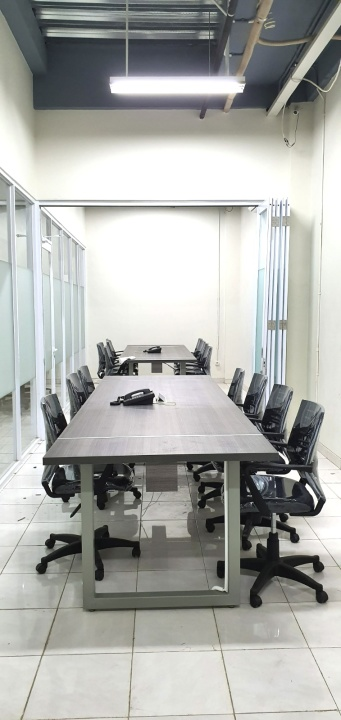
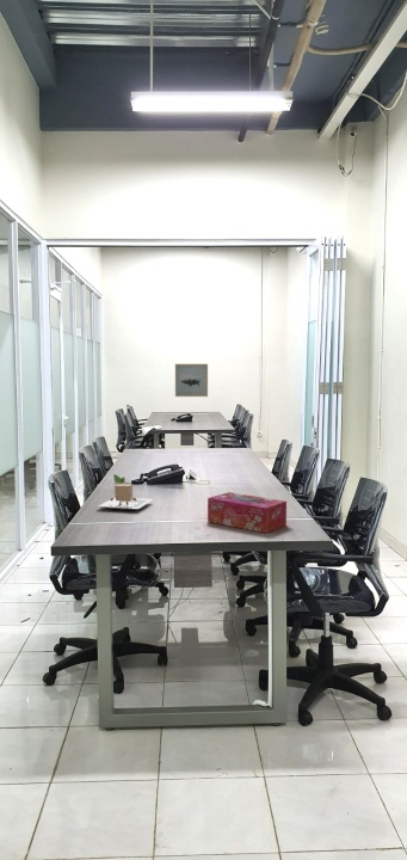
+ wall art (191, 380)
+ tissue box (246, 511)
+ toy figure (125, 491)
